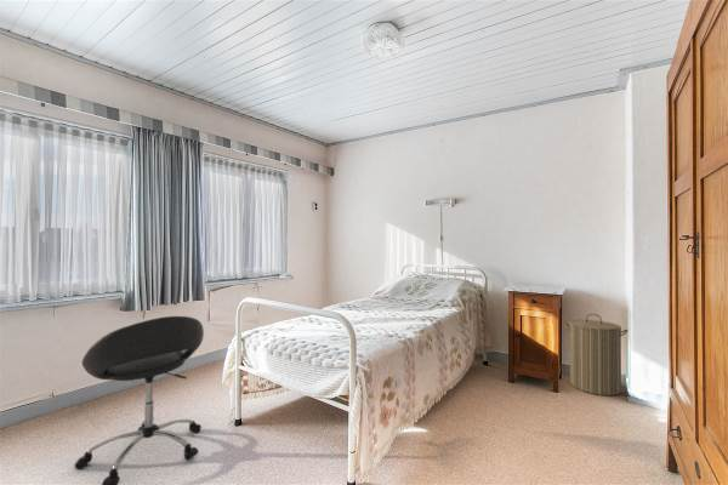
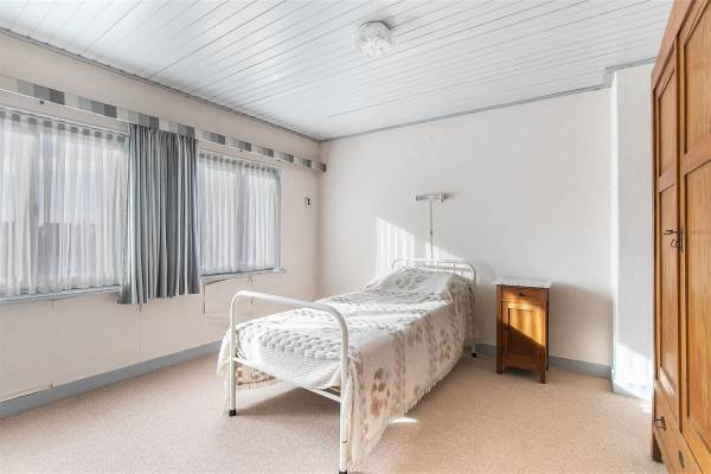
- chair (147, 382)
- laundry hamper (595, 349)
